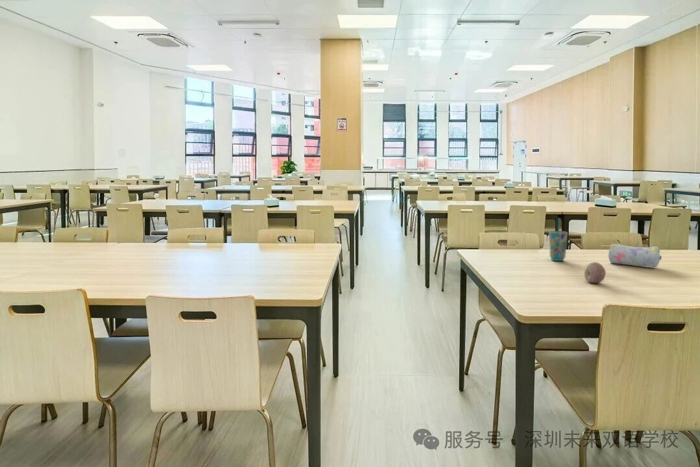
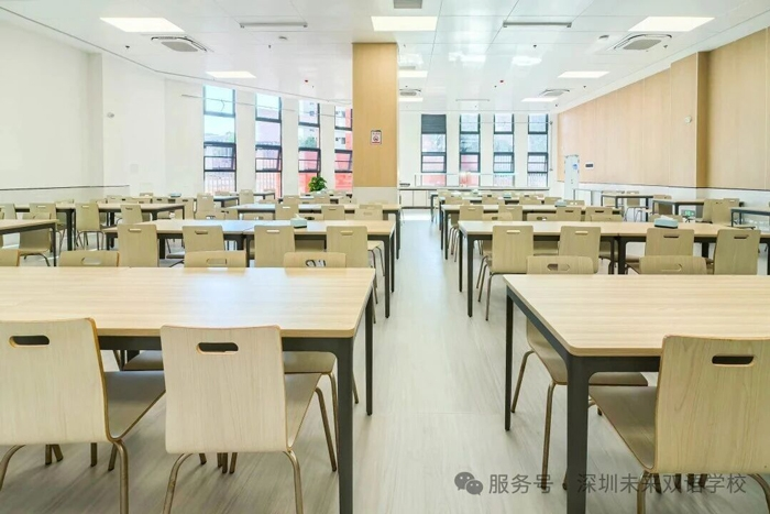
- cup (558, 239)
- fruit (594, 272)
- pencil case (633, 255)
